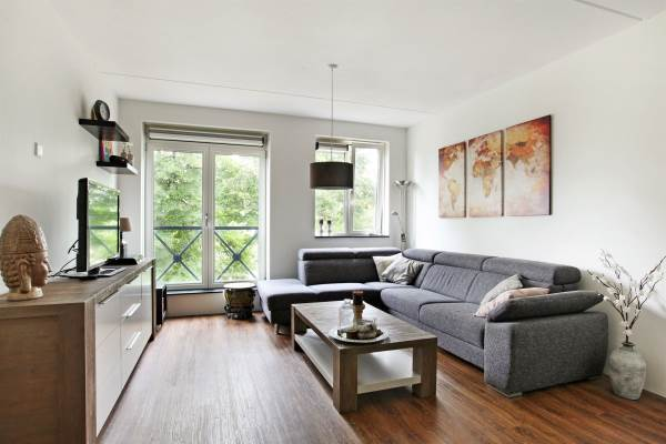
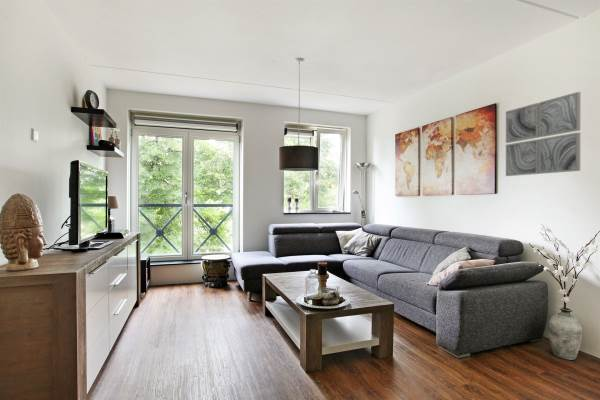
+ wall art (539, 137)
